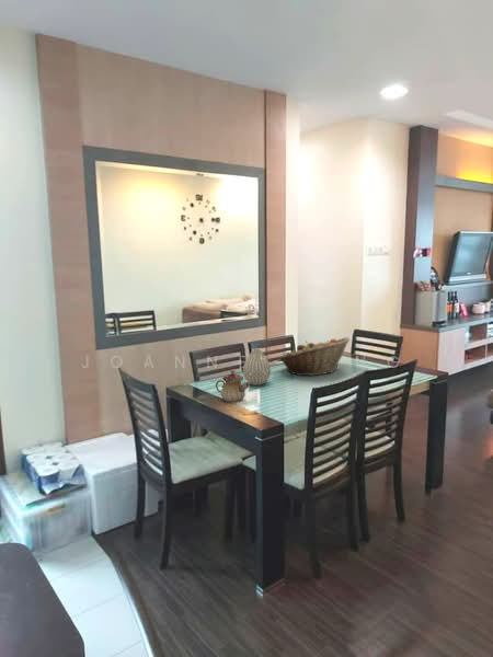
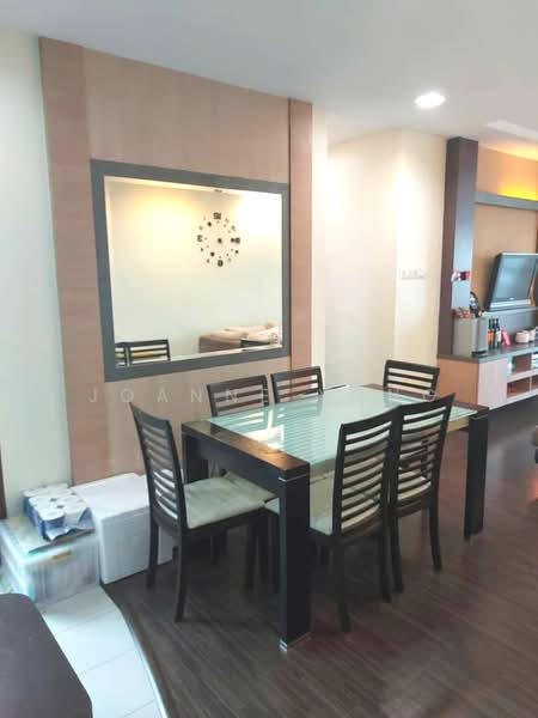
- teapot (231, 384)
- fruit basket (314, 354)
- vase (256, 366)
